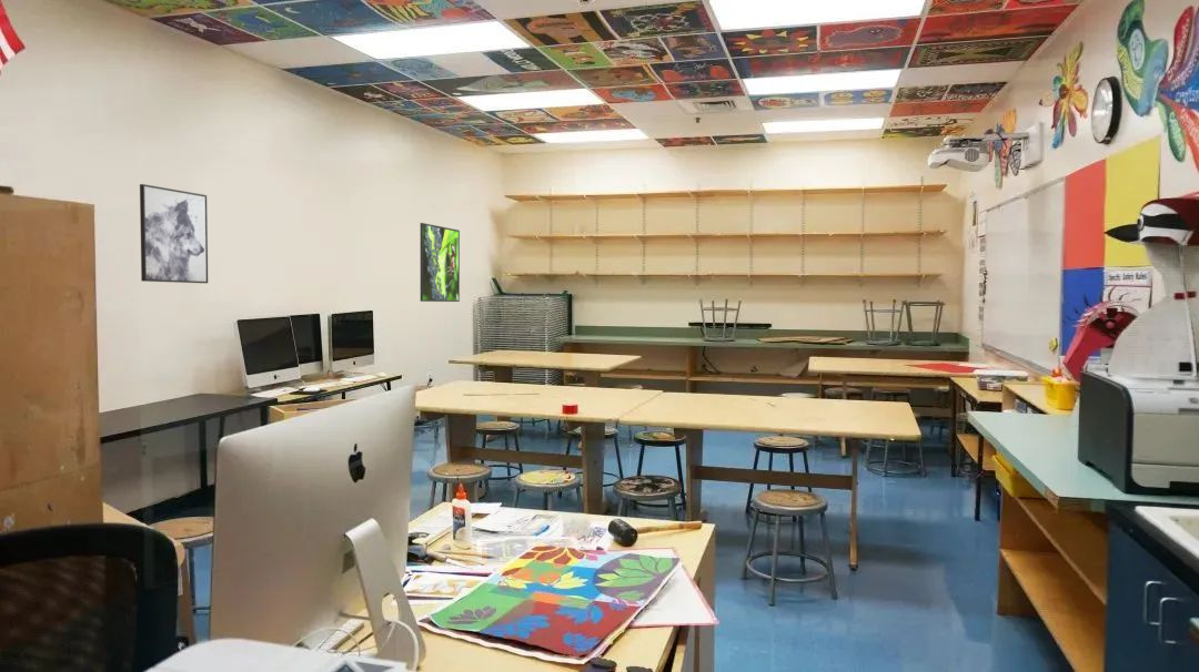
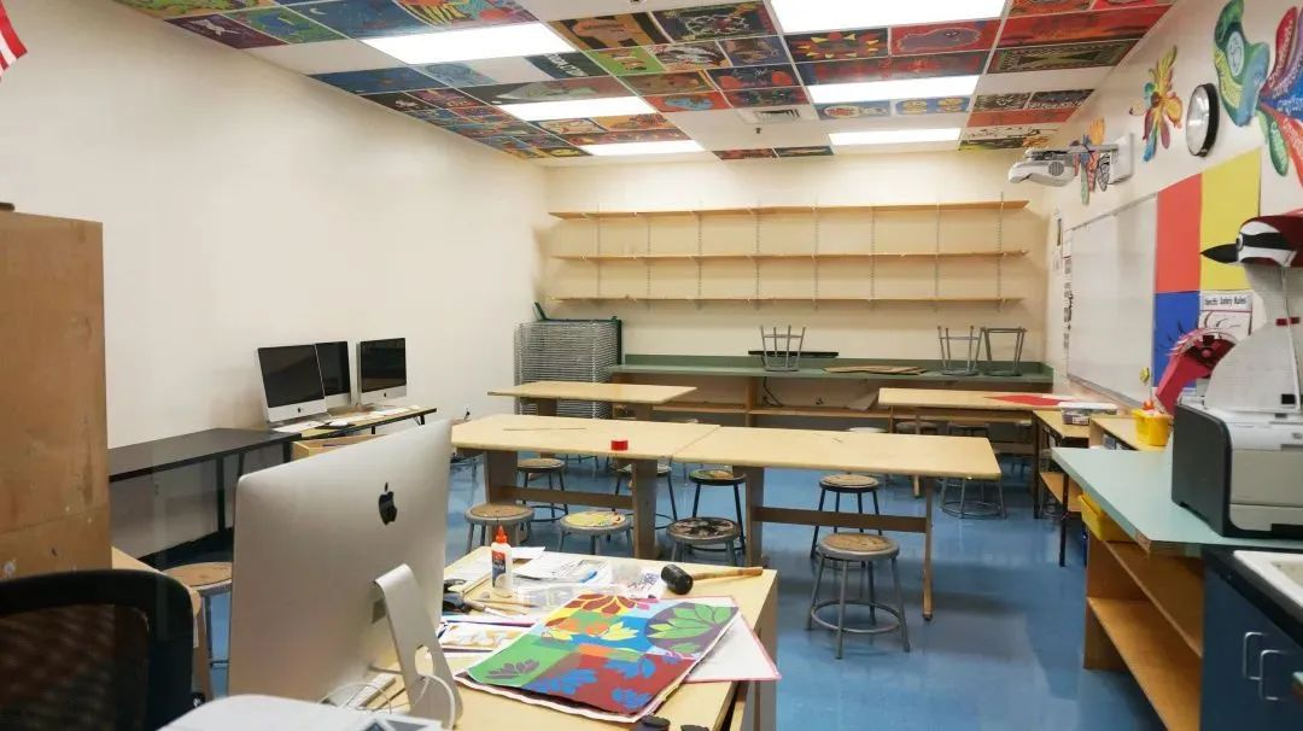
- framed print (441, 264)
- wall art (175, 236)
